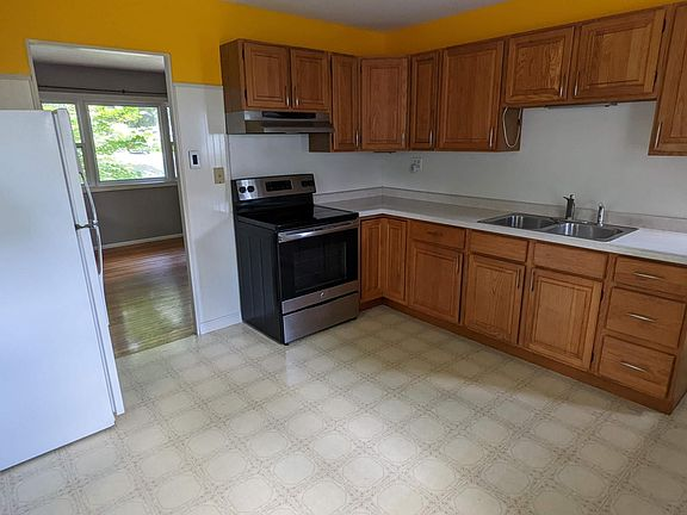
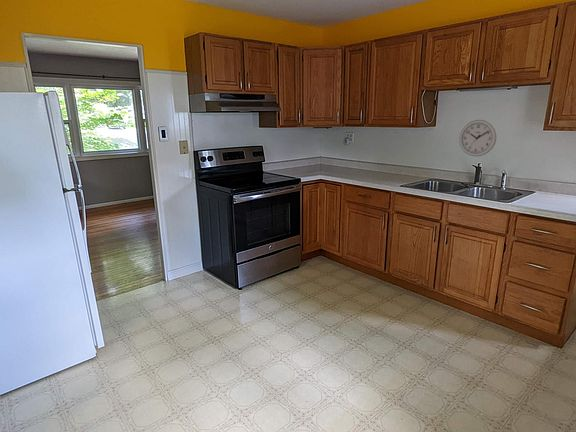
+ wall clock (476, 138)
